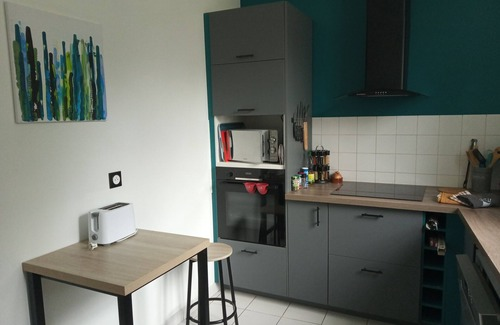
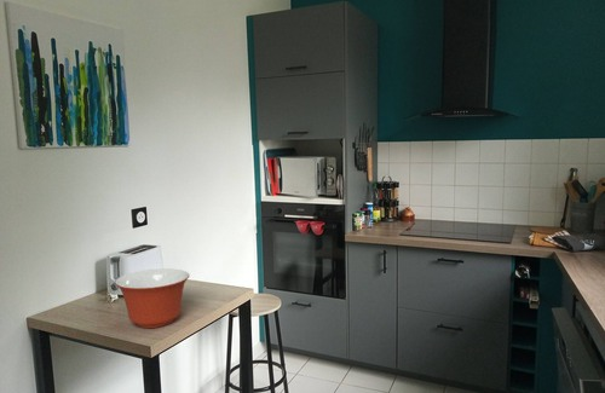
+ mixing bowl (154, 299)
